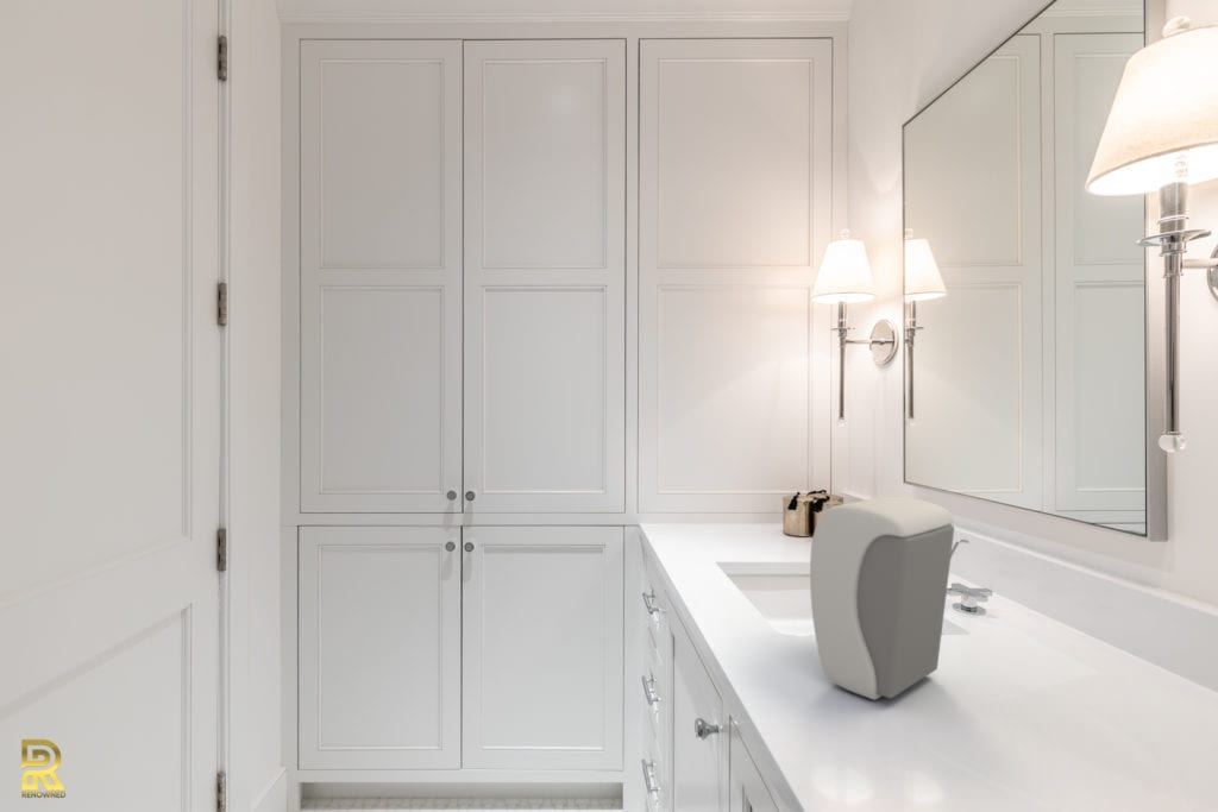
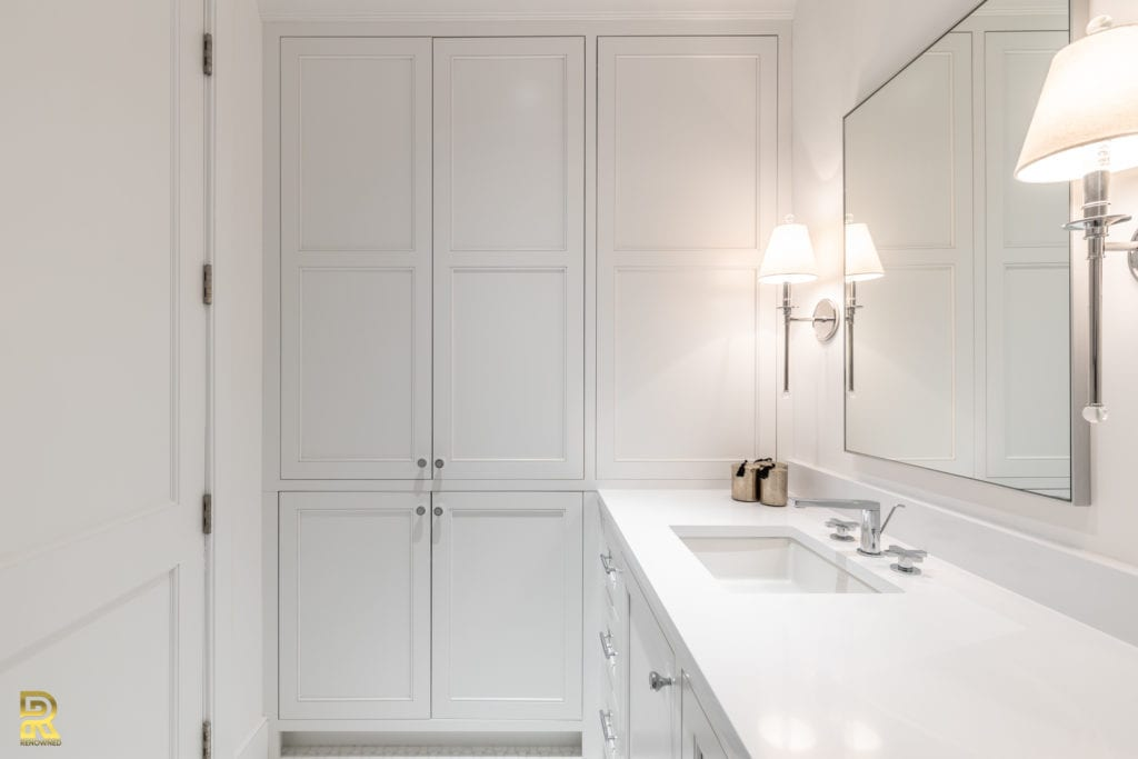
- soap dispenser (881, 590)
